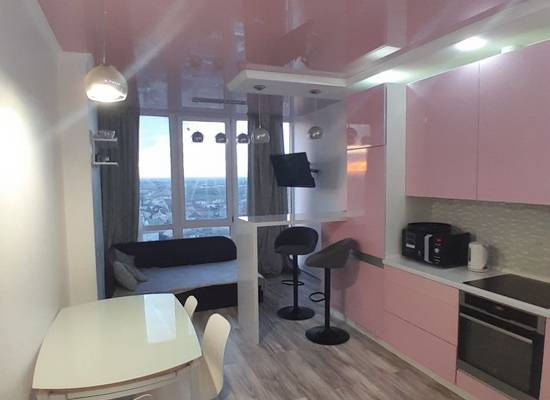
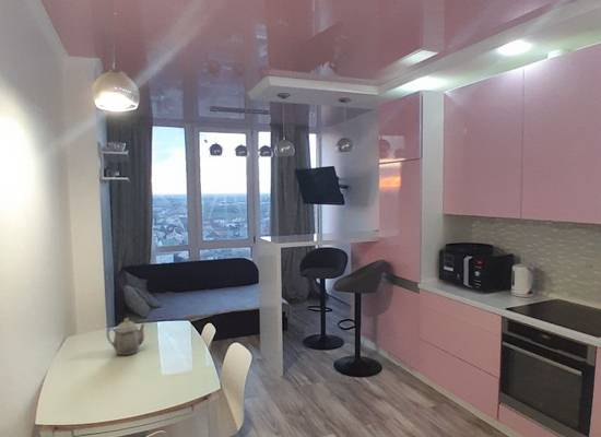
+ teapot (126, 335)
